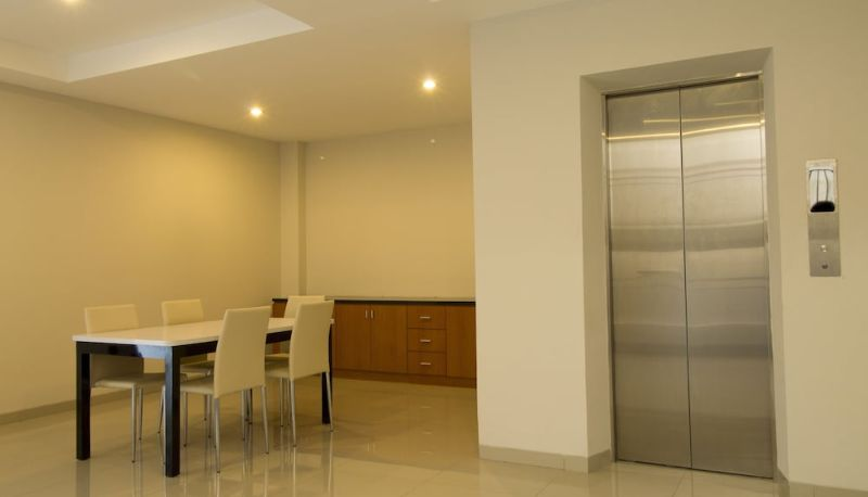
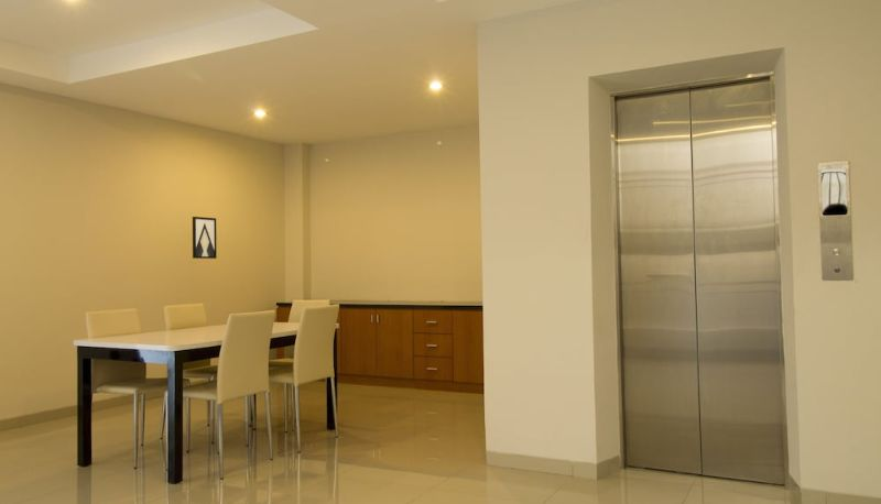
+ wall art (204, 238)
